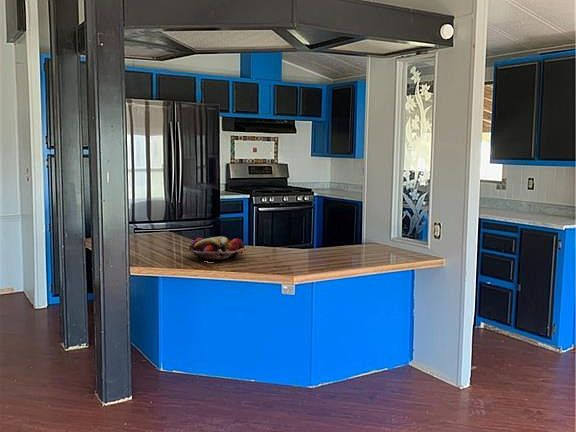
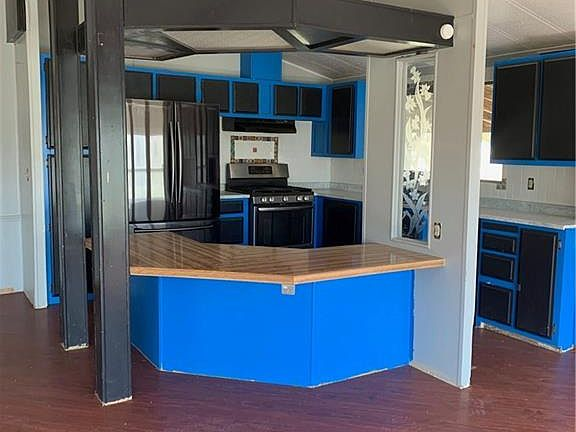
- fruit basket (218, 247)
